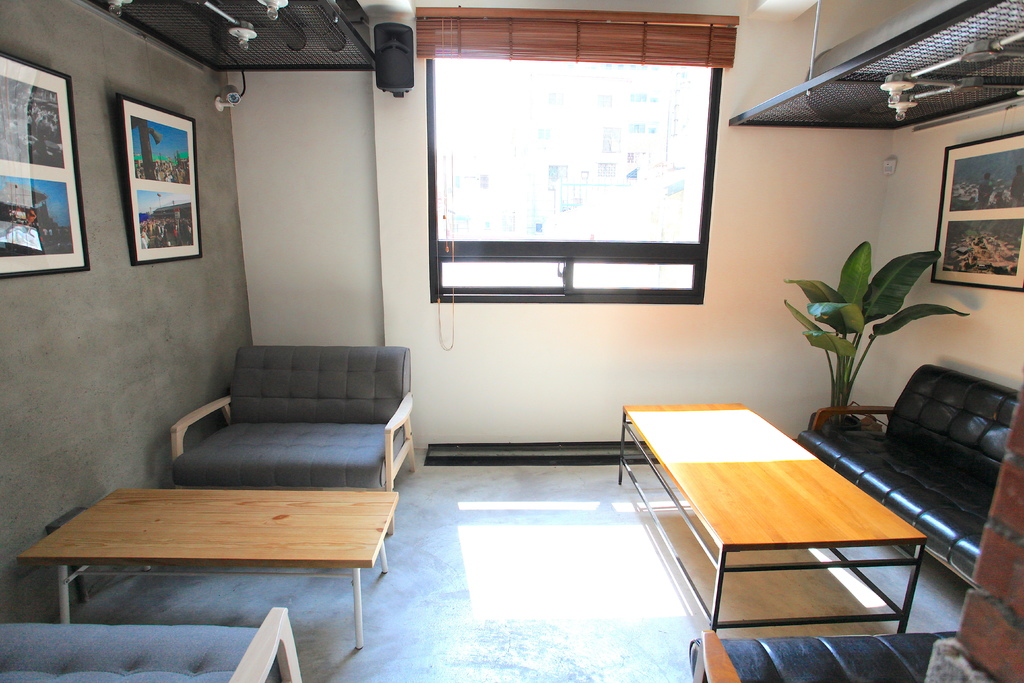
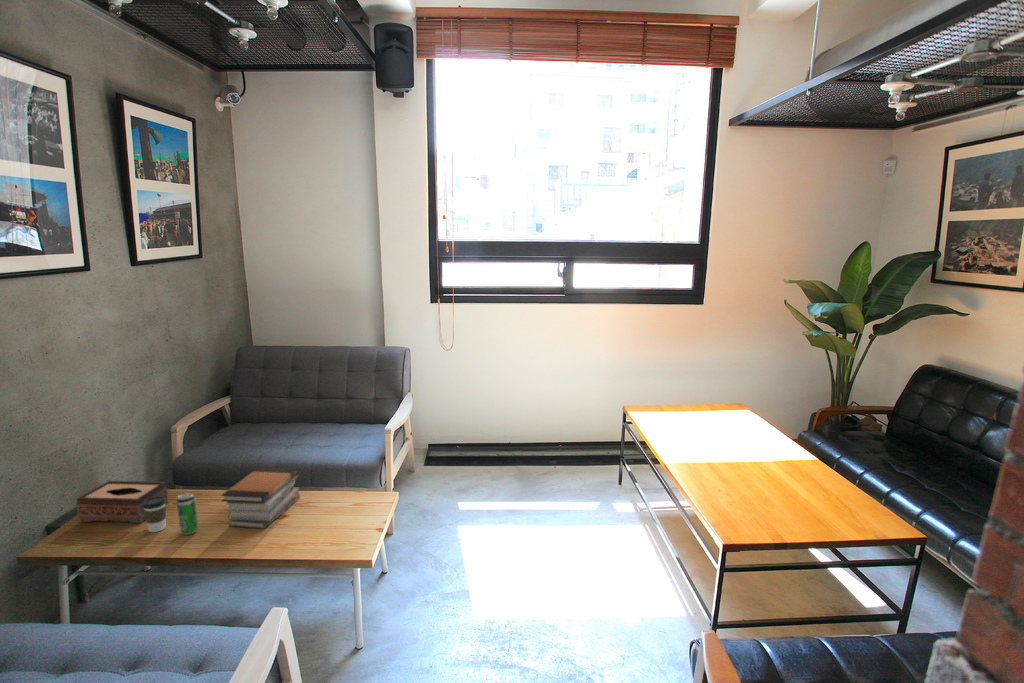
+ beverage can (187, 513)
+ tissue box (124, 501)
+ coffee cup (155, 514)
+ book stack (263, 496)
